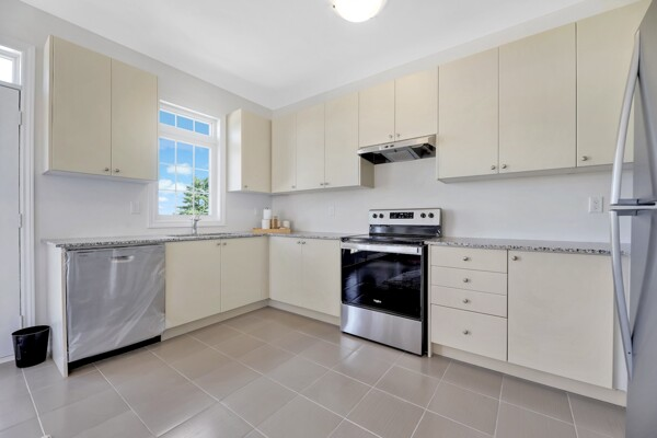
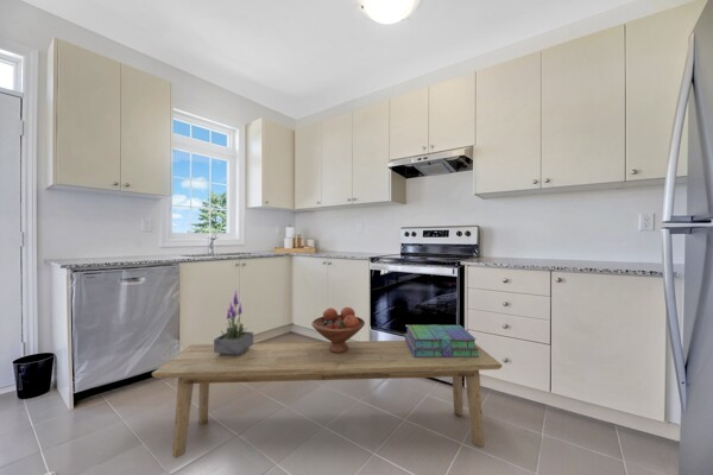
+ fruit bowl (337, 329)
+ potted plant (234, 319)
+ bench (333, 379)
+ stack of books (438, 338)
